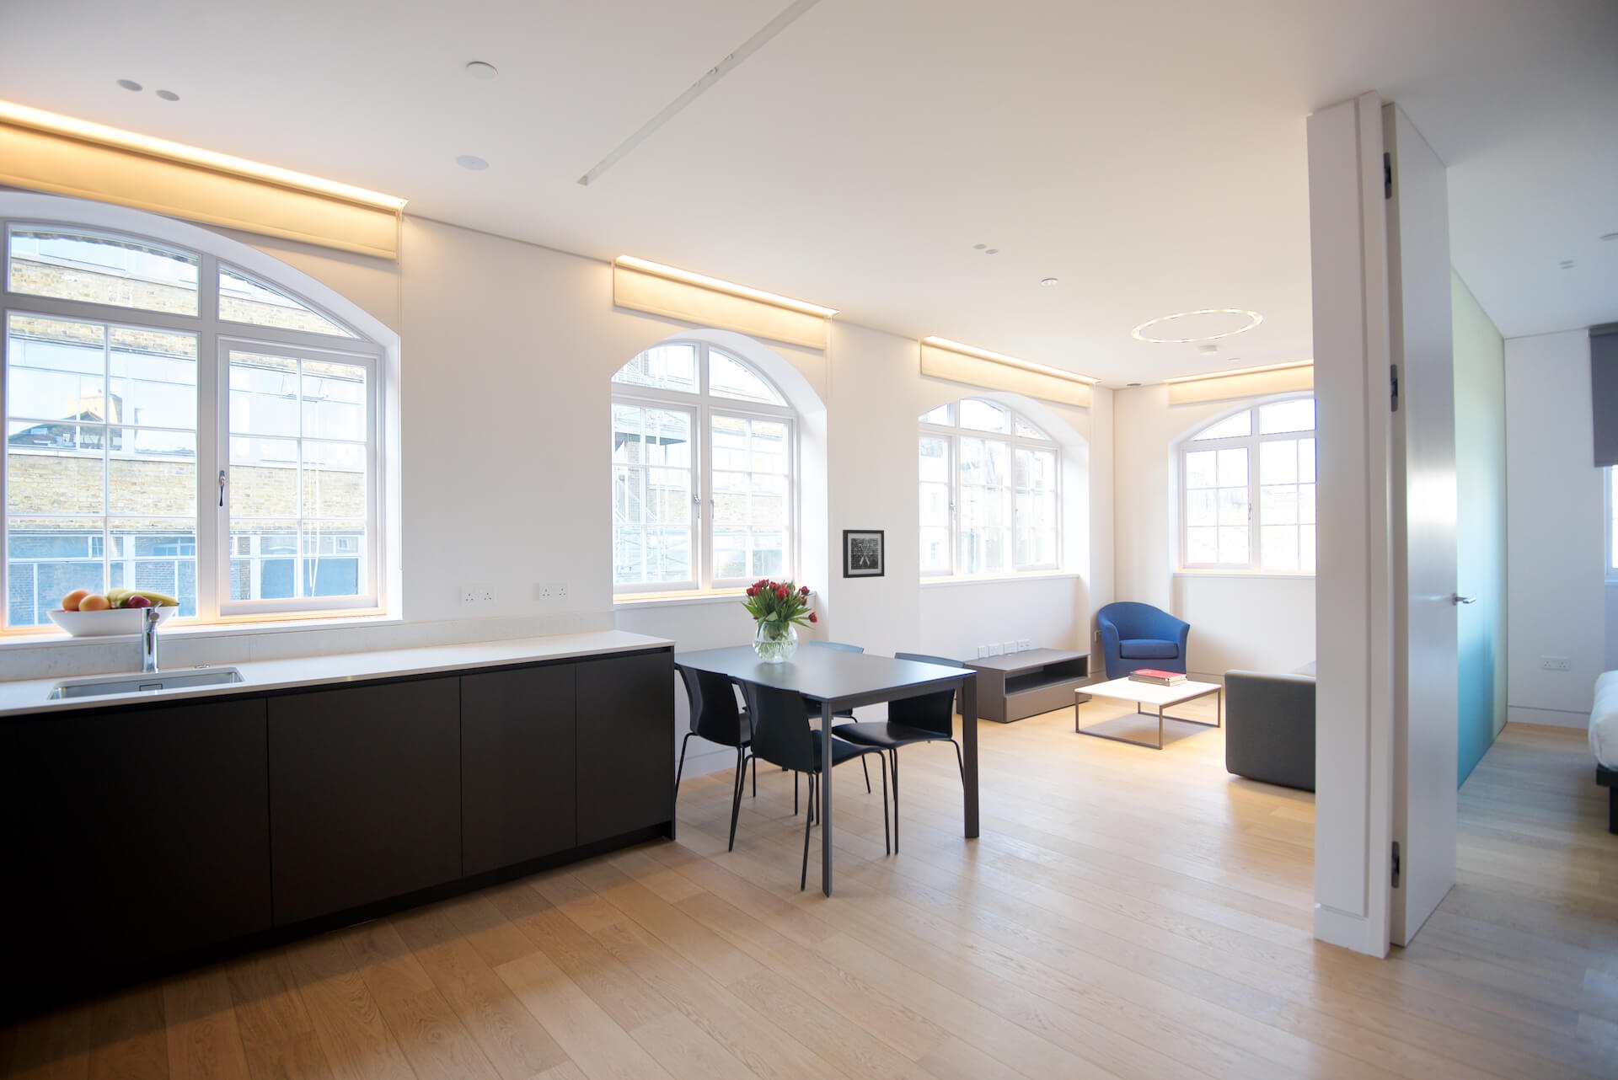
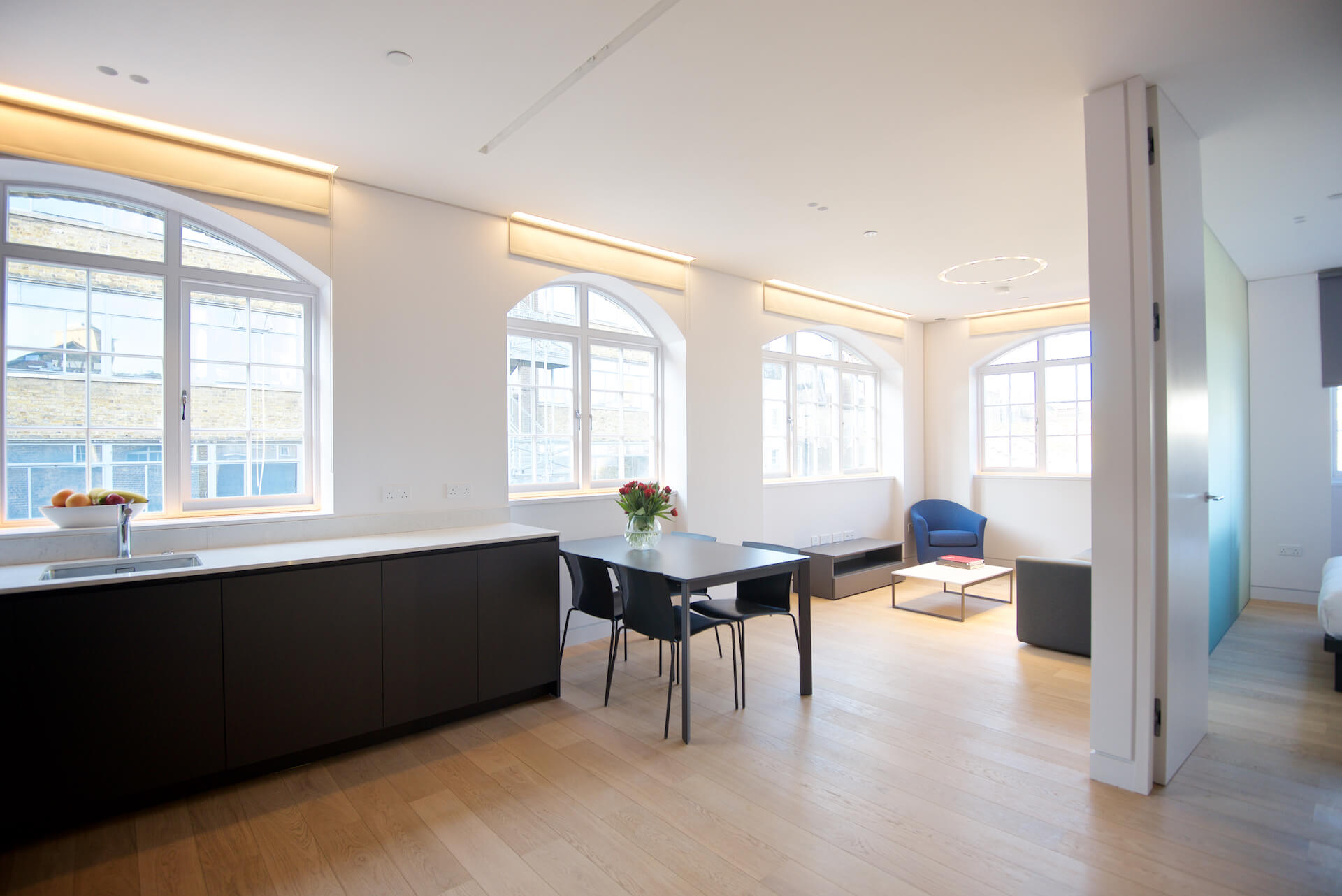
- wall art (863, 553)
- smoke detector (471, 162)
